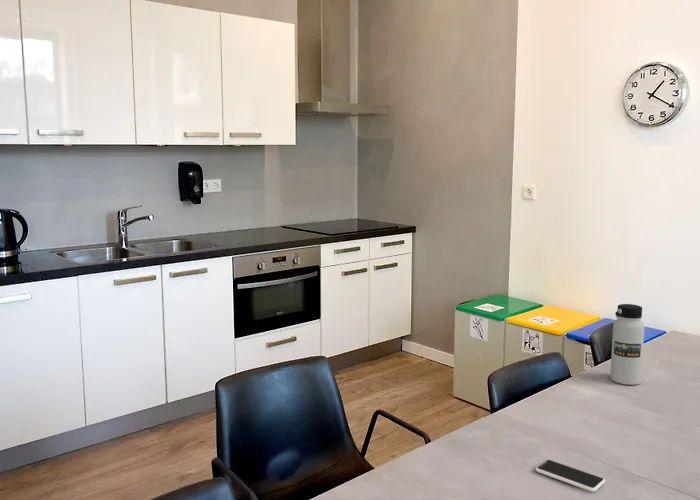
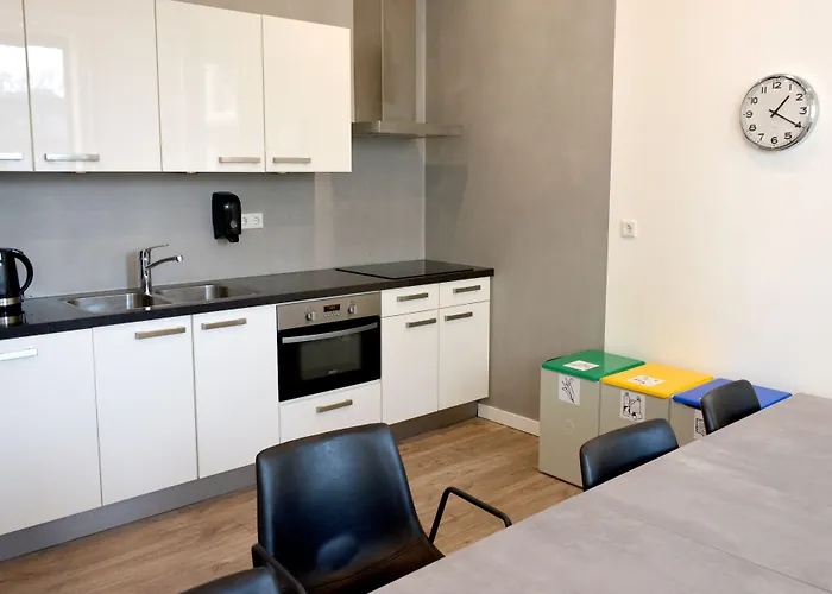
- water bottle (627, 343)
- smartphone (569, 474)
